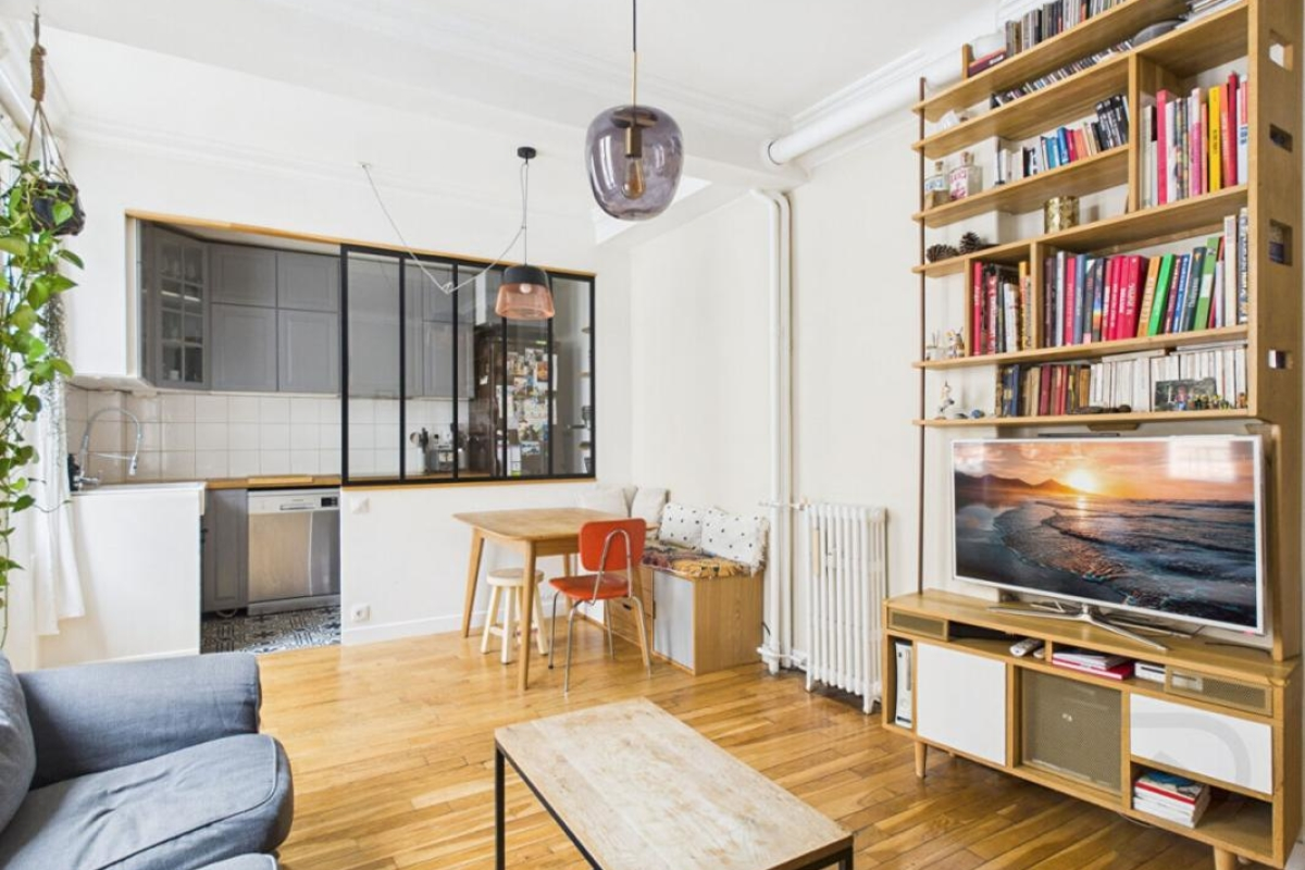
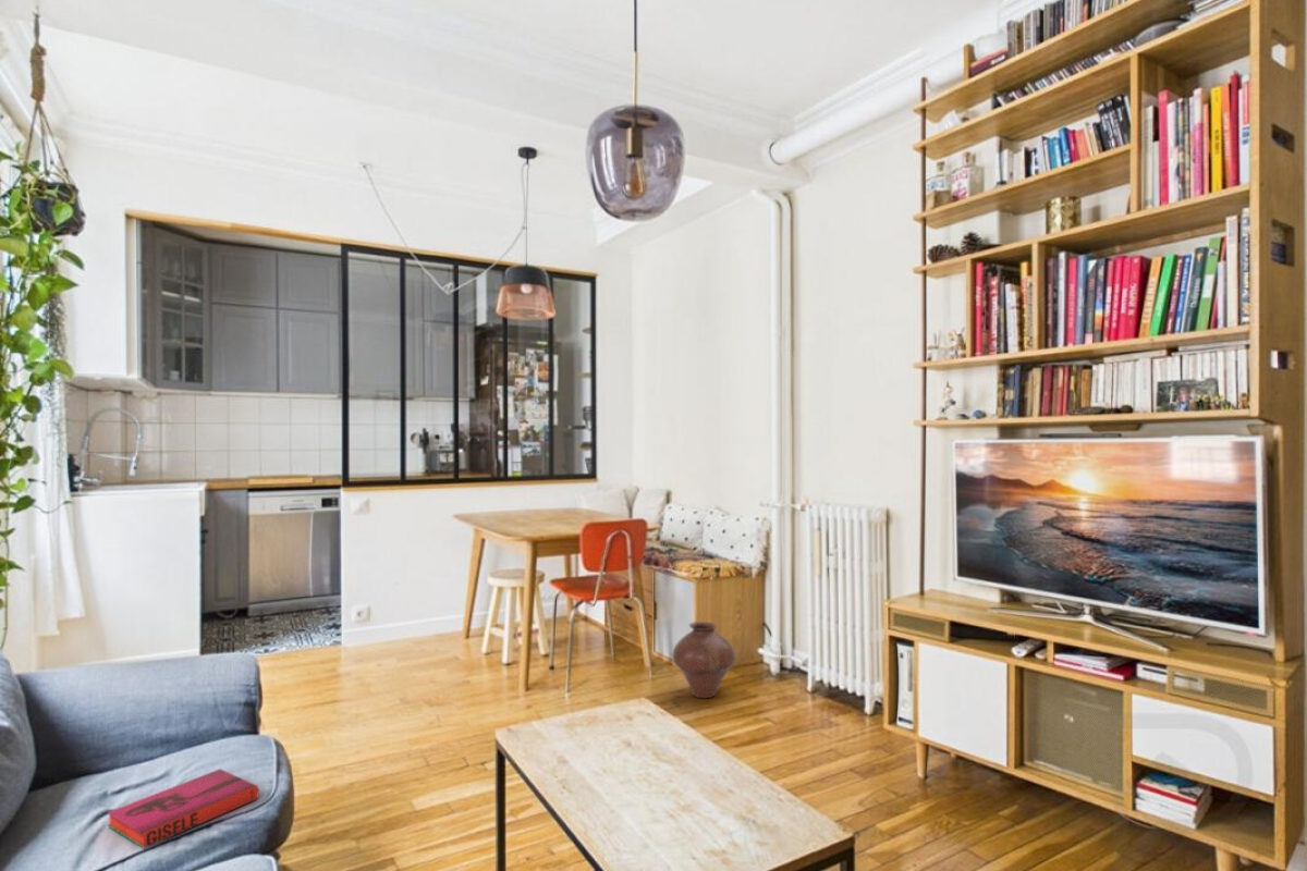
+ hardback book (185, 805)
+ vase (704, 659)
